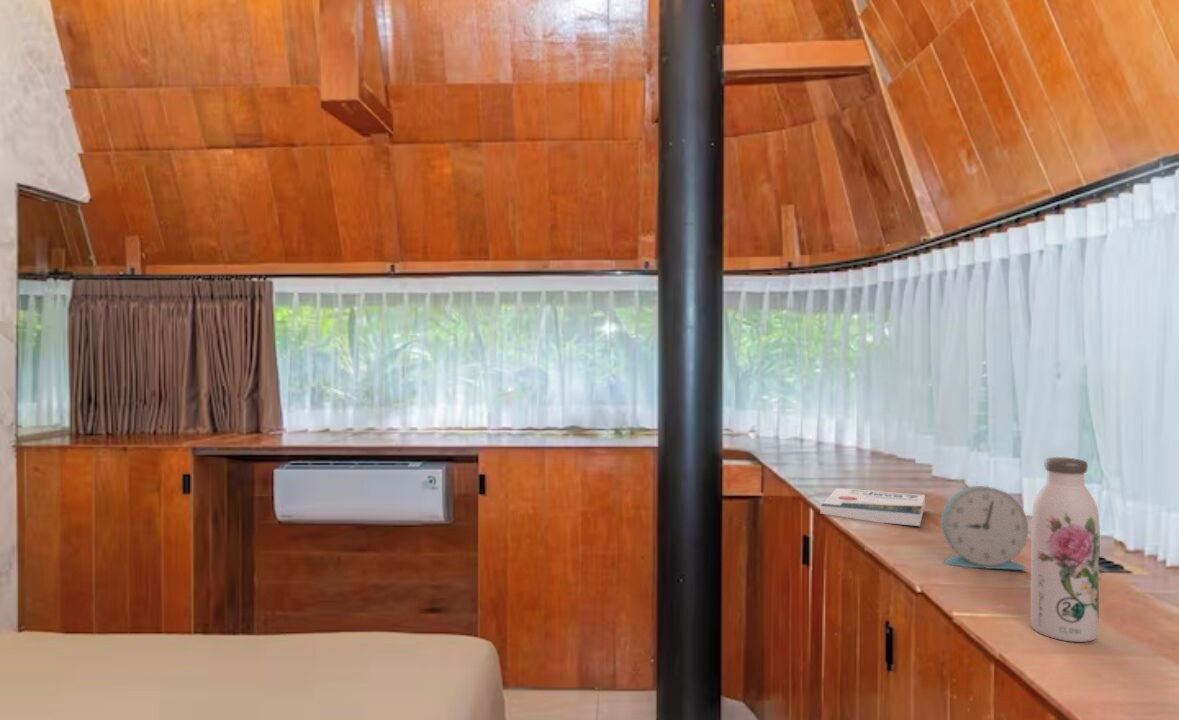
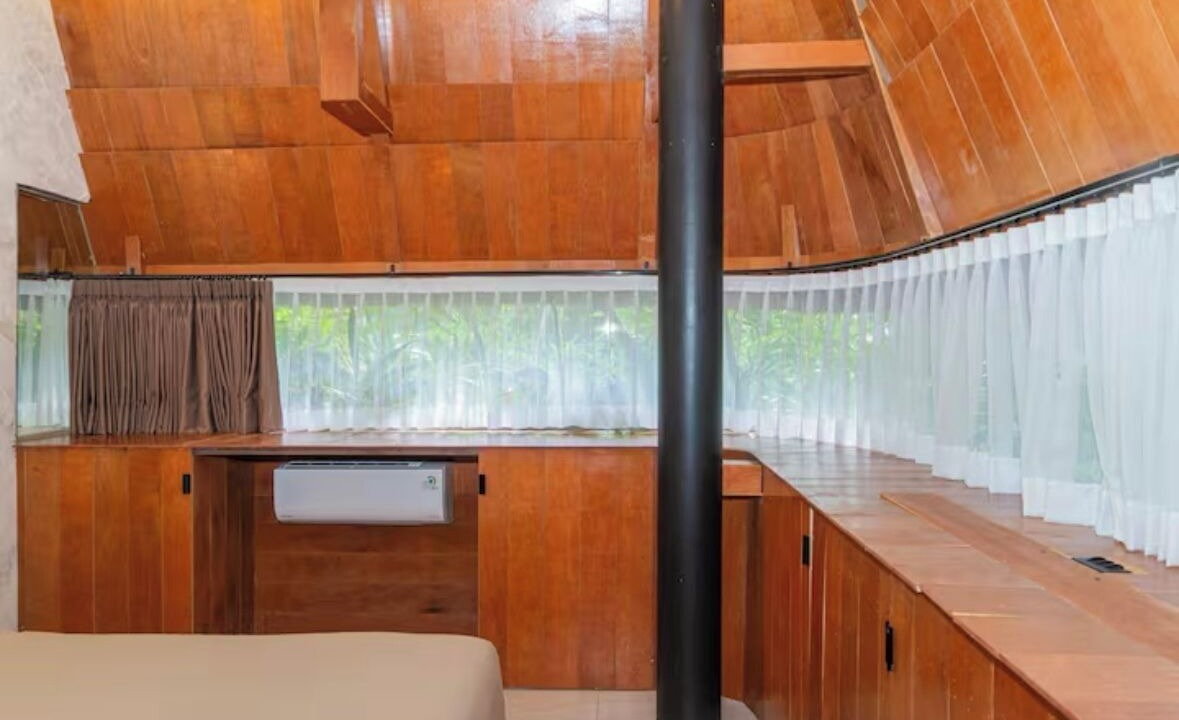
- alarm clock (980, 523)
- book (874, 505)
- water bottle (1064, 545)
